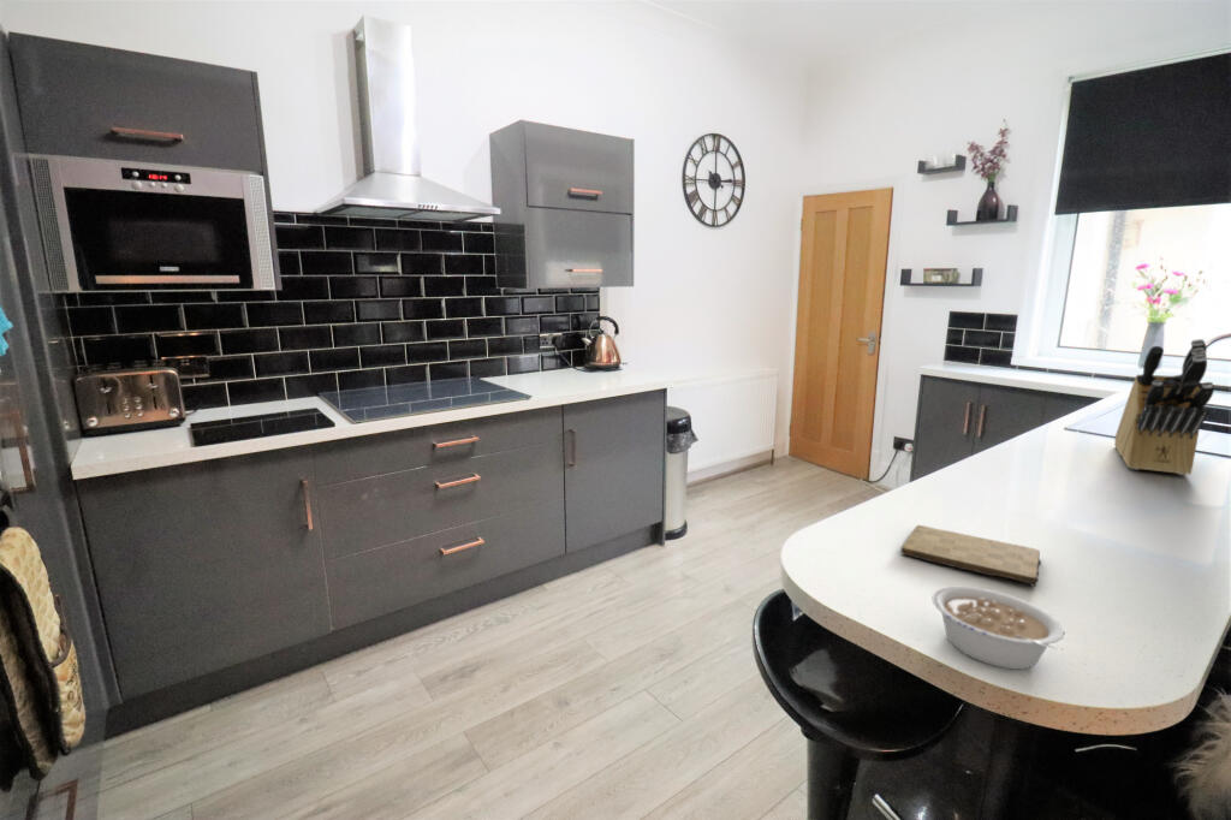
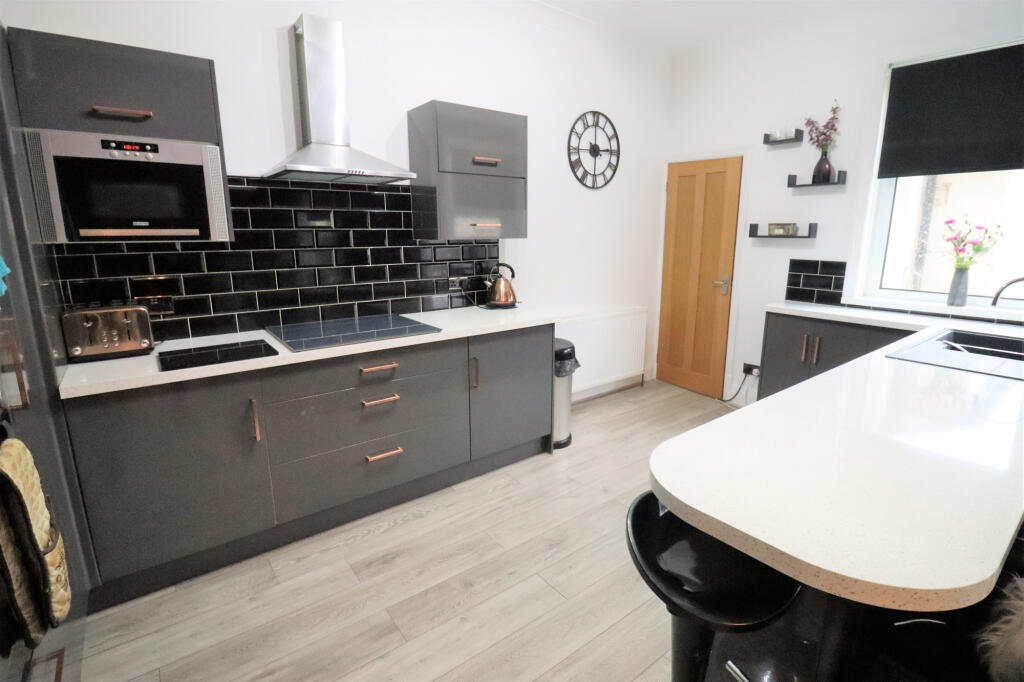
- cutting board (970, 551)
- legume (998, 628)
- knife block (1161, 402)
